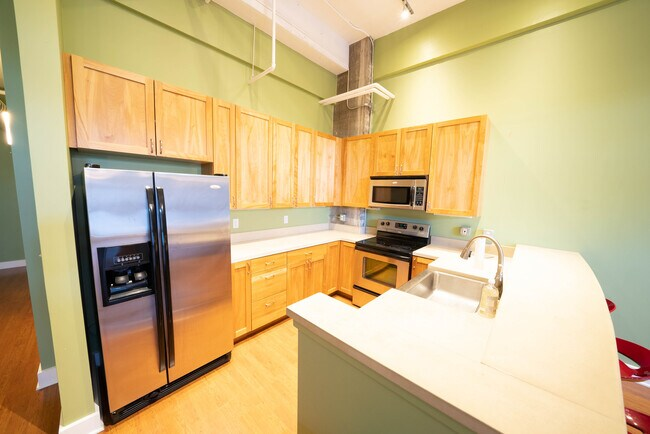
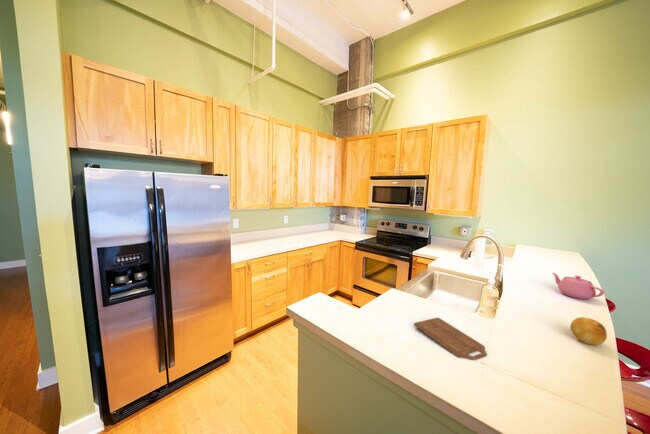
+ fruit (588, 330)
+ cutting board (450, 337)
+ teapot (574, 285)
